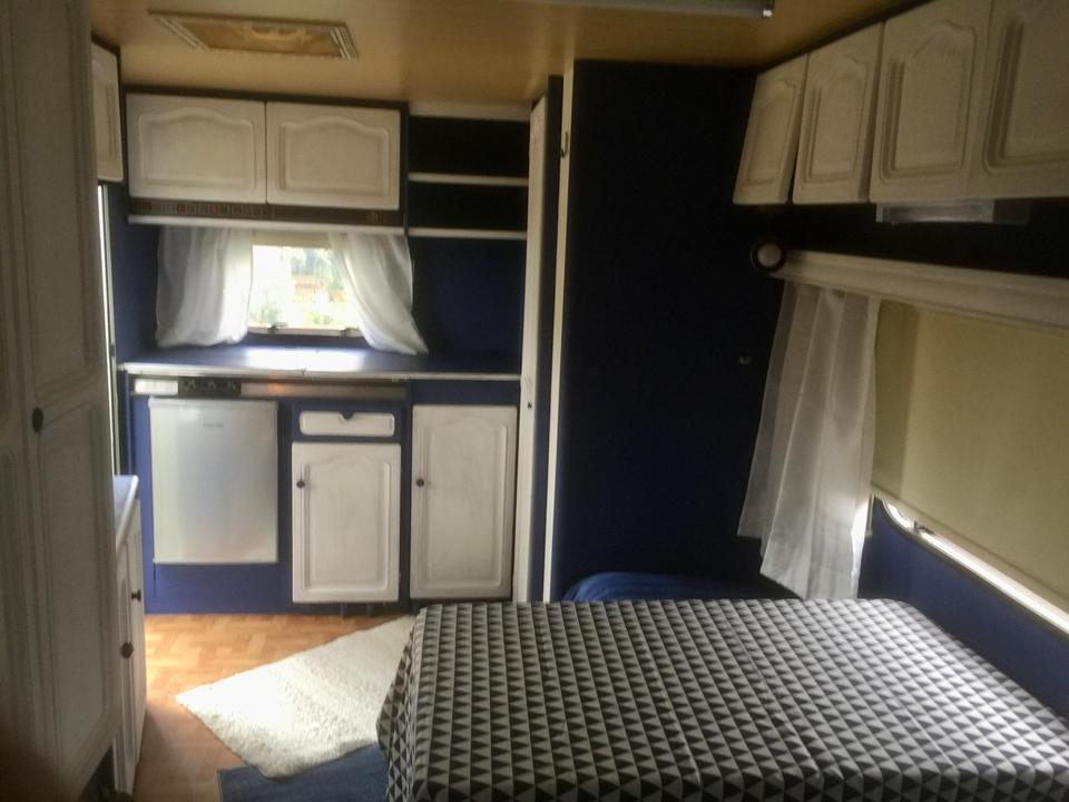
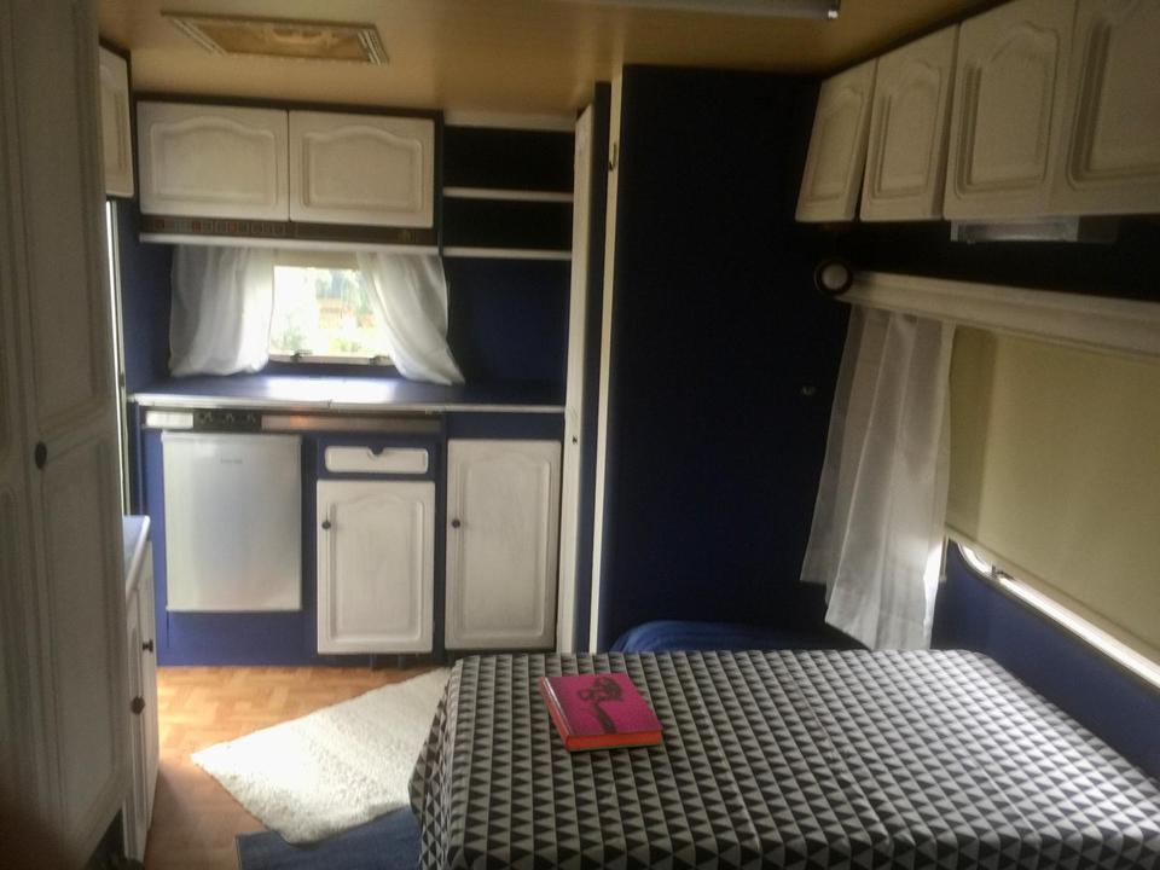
+ hardback book (597, 708)
